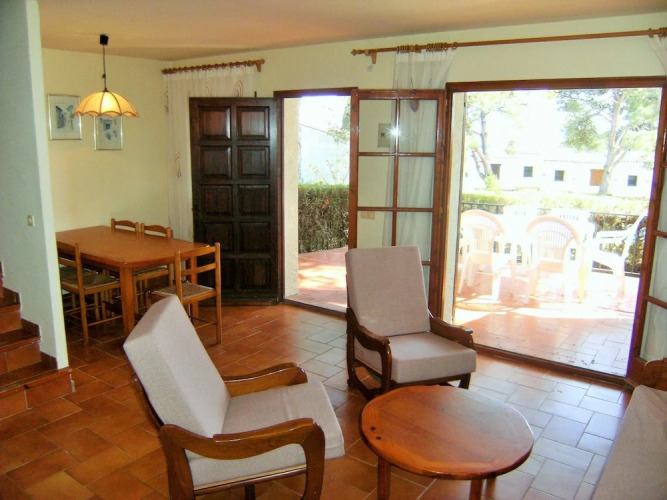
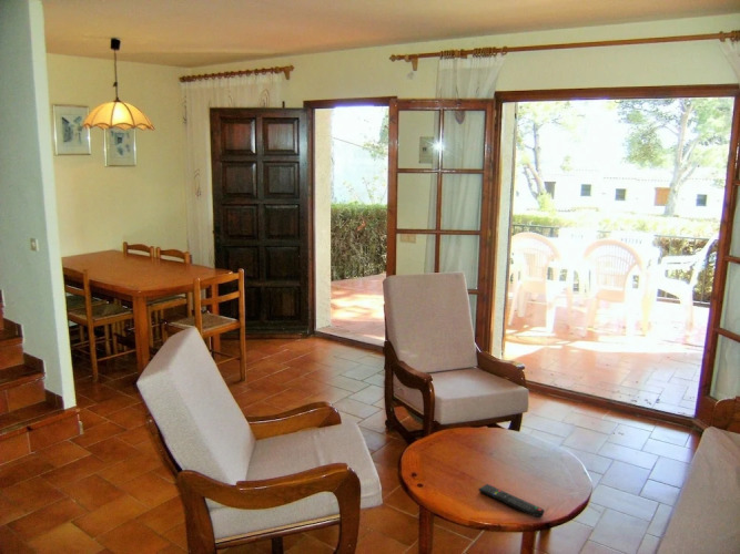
+ remote control (510, 501)
